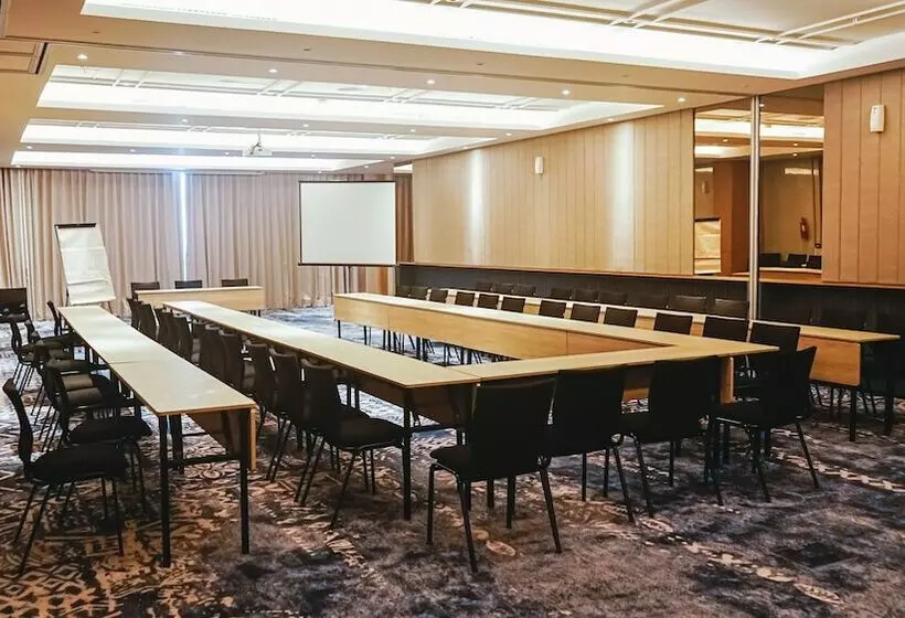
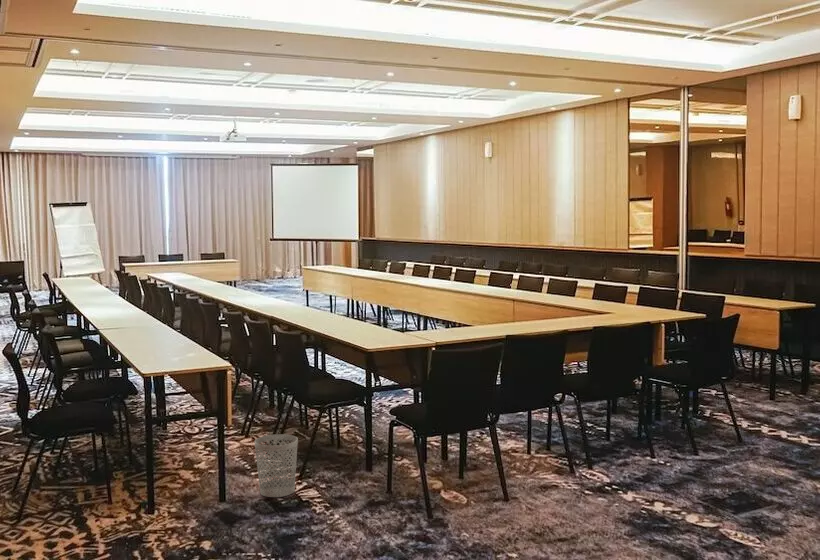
+ wastebasket (276, 465)
